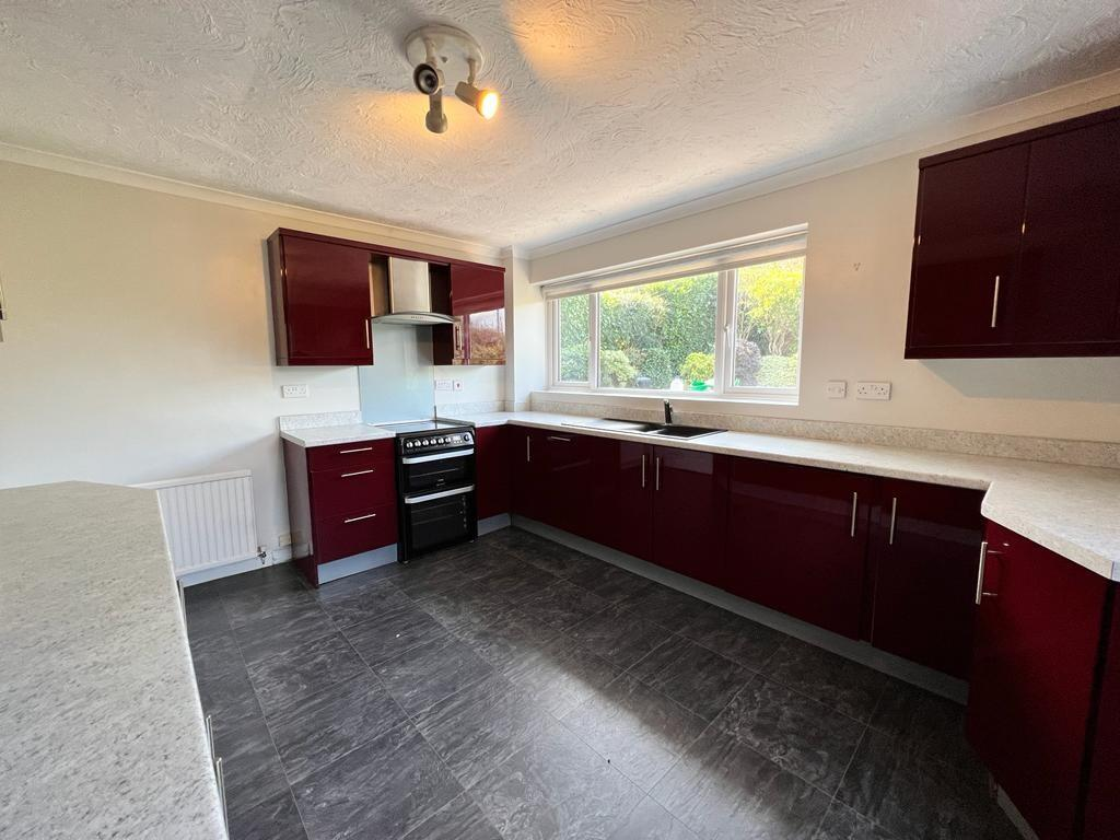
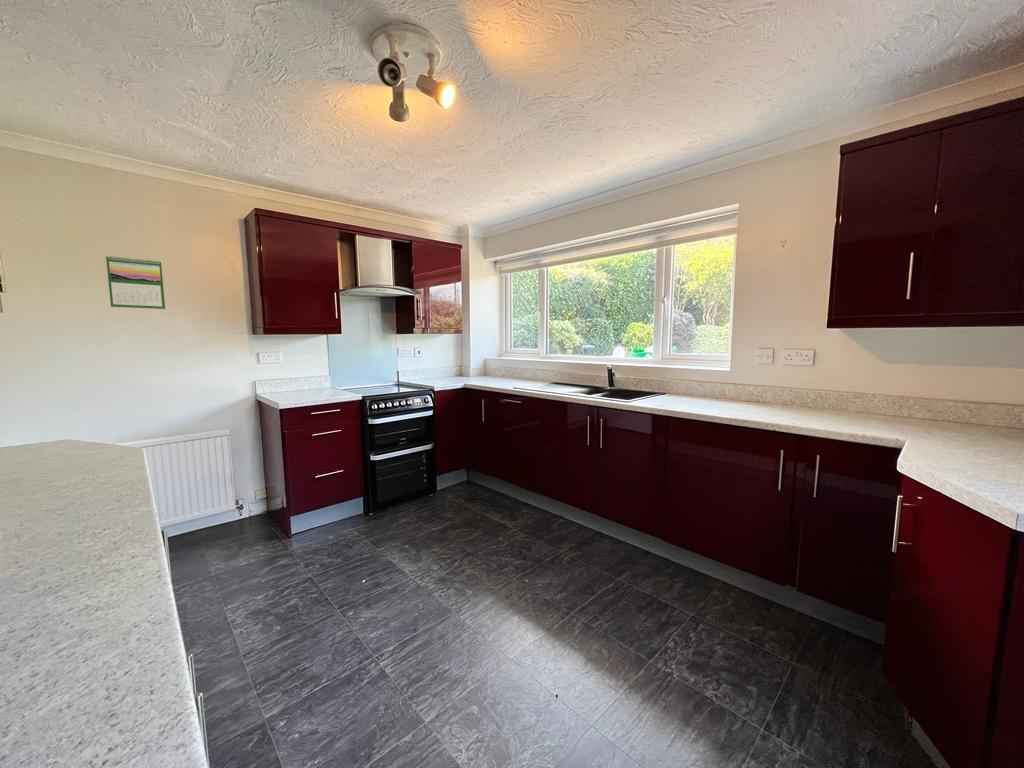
+ calendar (136, 282)
